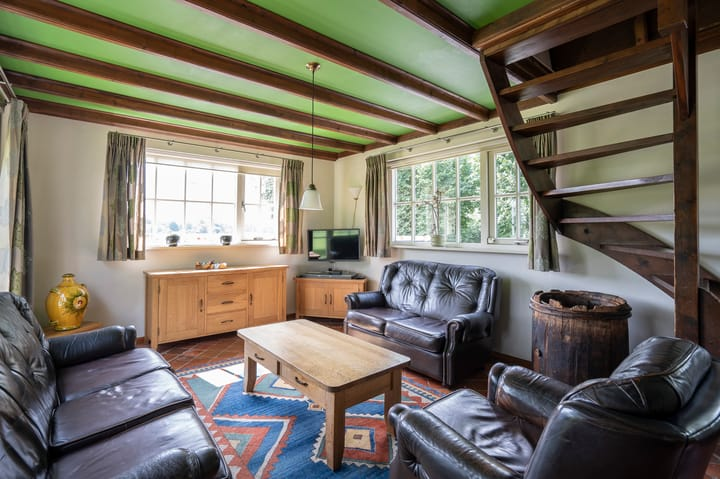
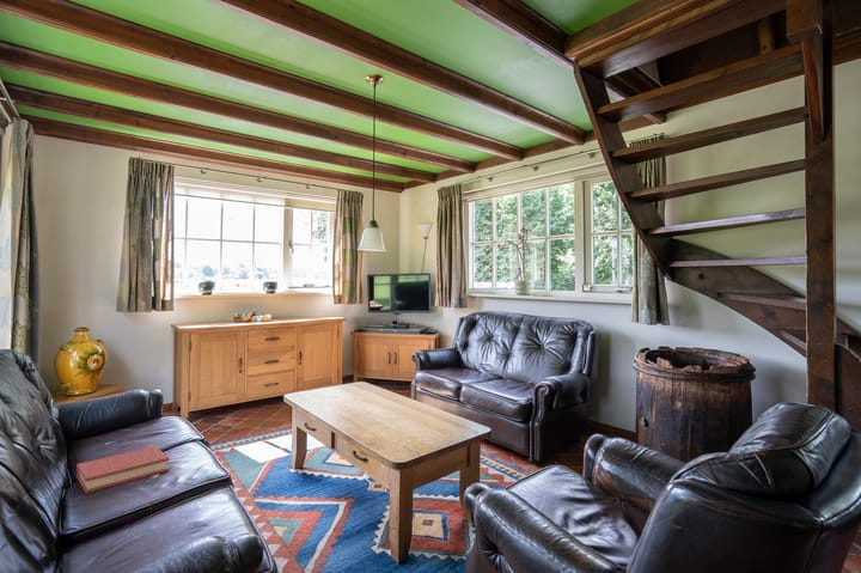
+ hardback book (123, 467)
